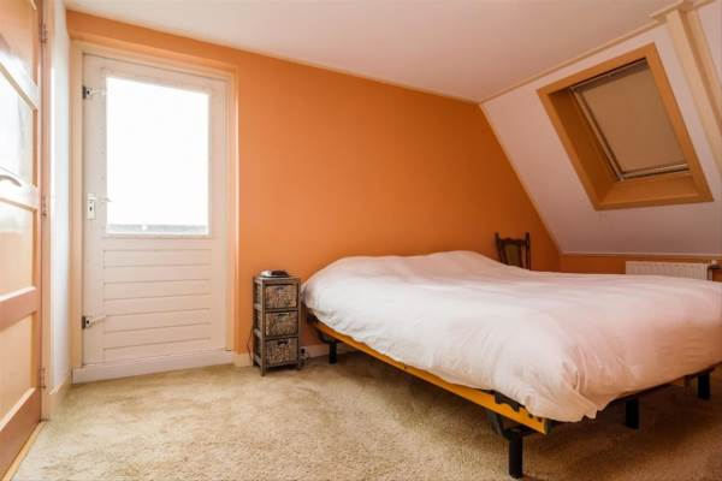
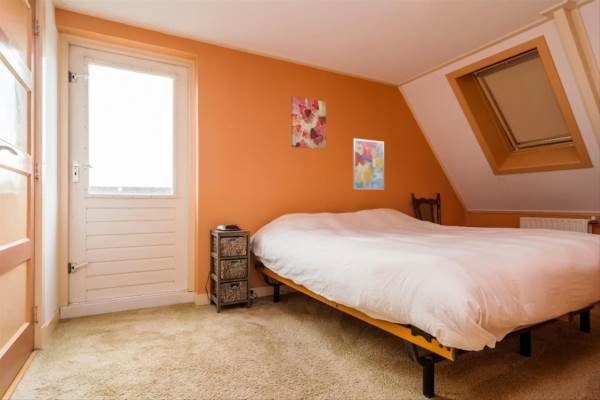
+ wall art (309, 123)
+ wall art (368, 164)
